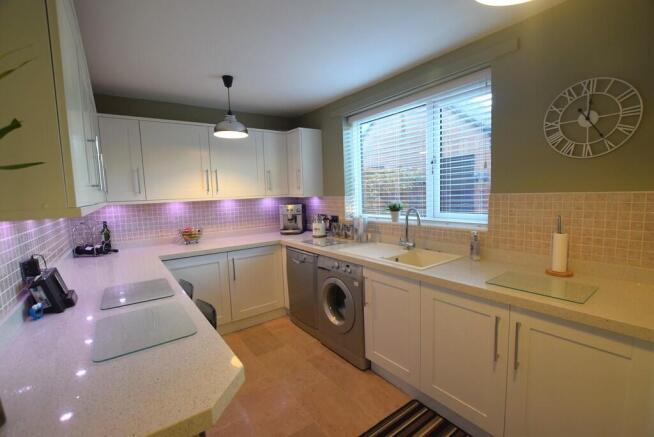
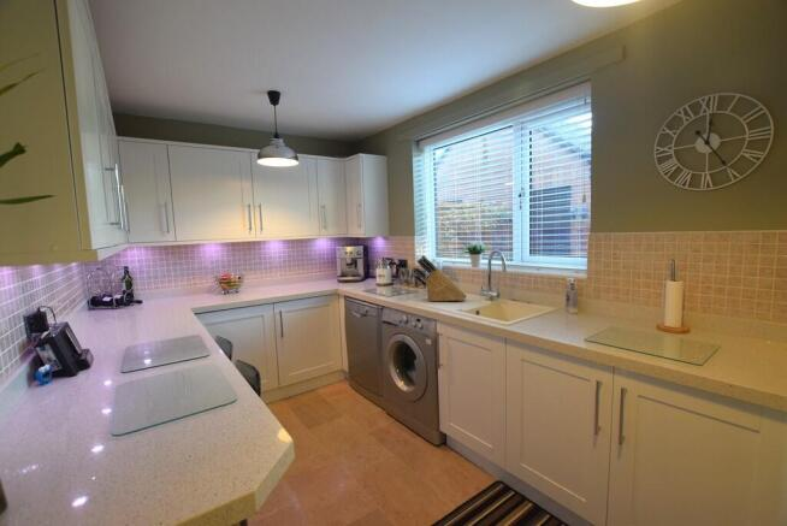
+ knife block (439, 277)
